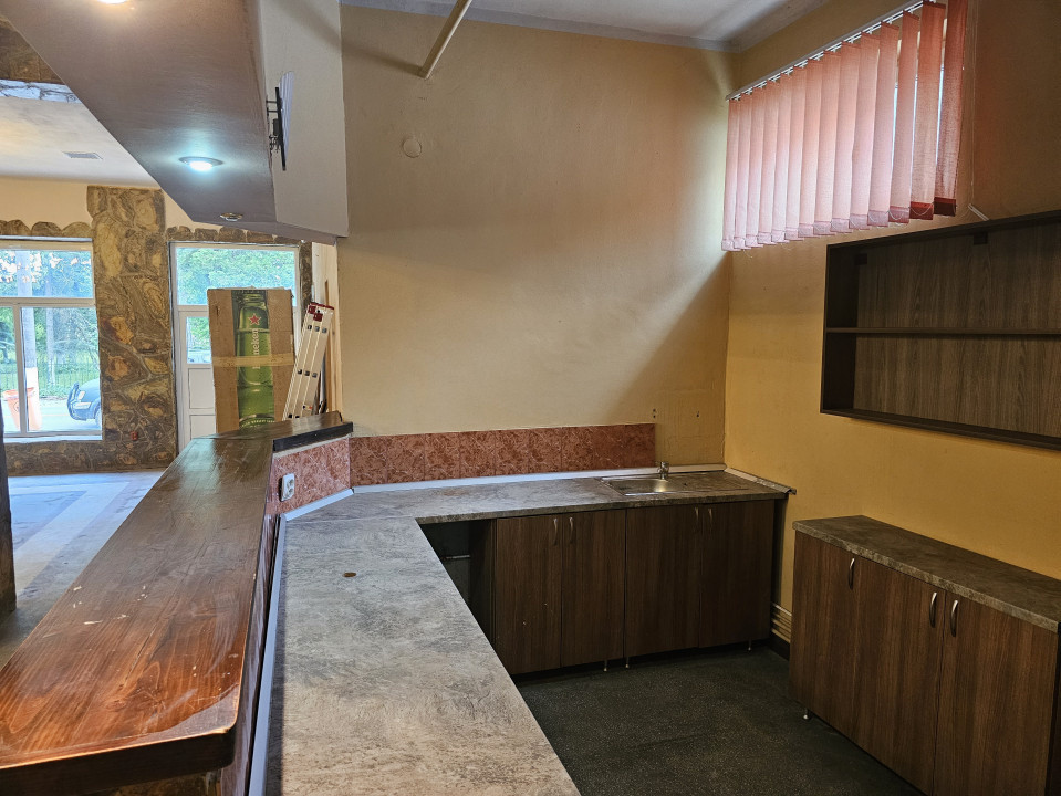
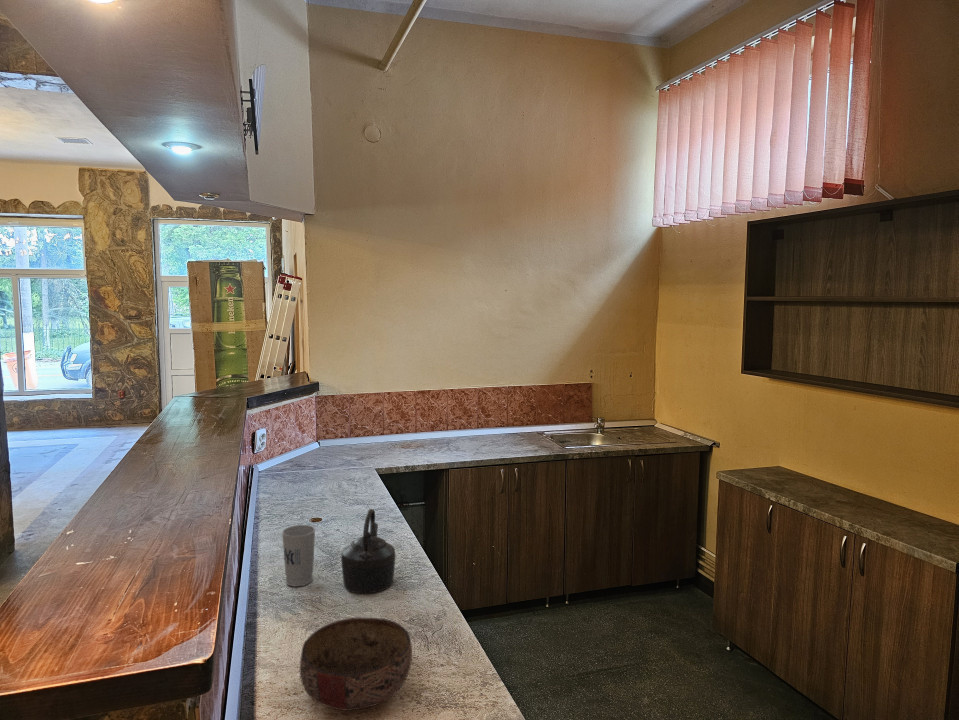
+ bowl (356, 665)
+ cup (299, 555)
+ kettle (370, 542)
